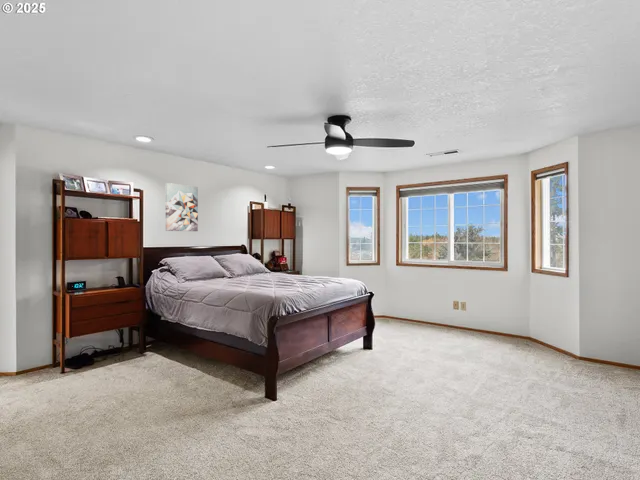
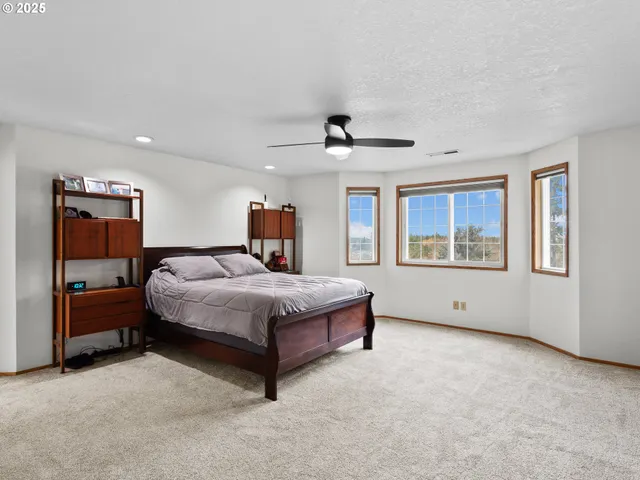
- wall art (182, 208)
